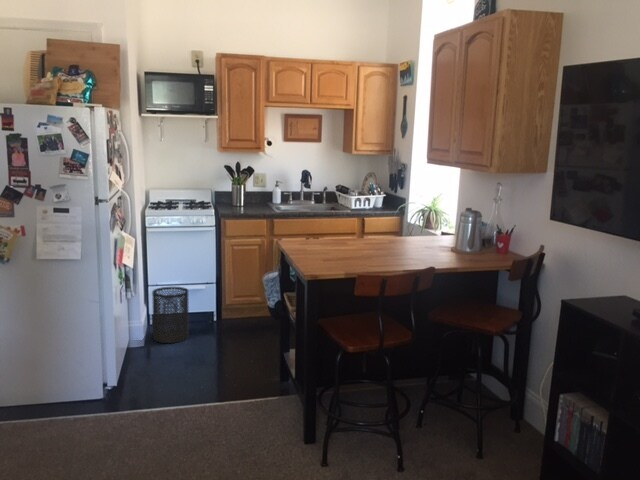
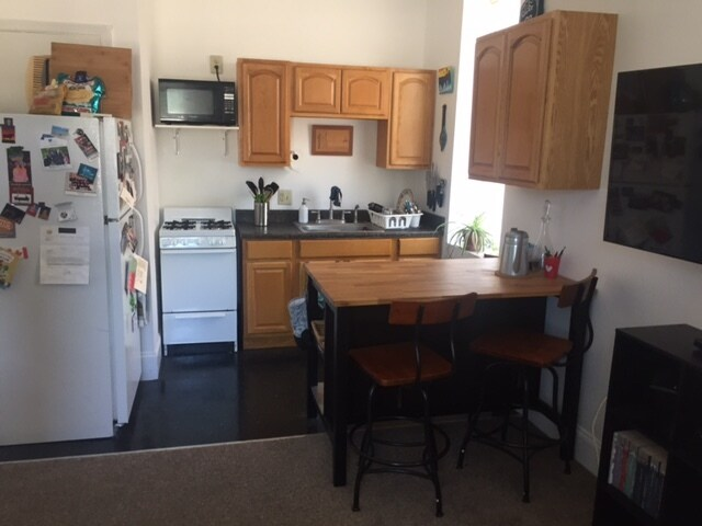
- trash can (170, 314)
